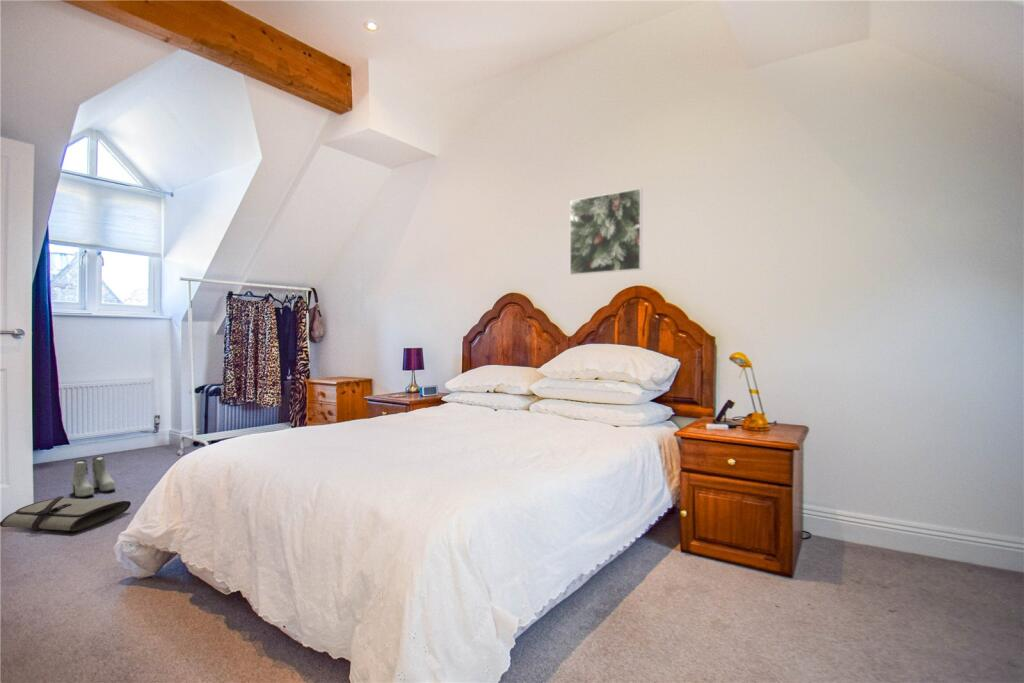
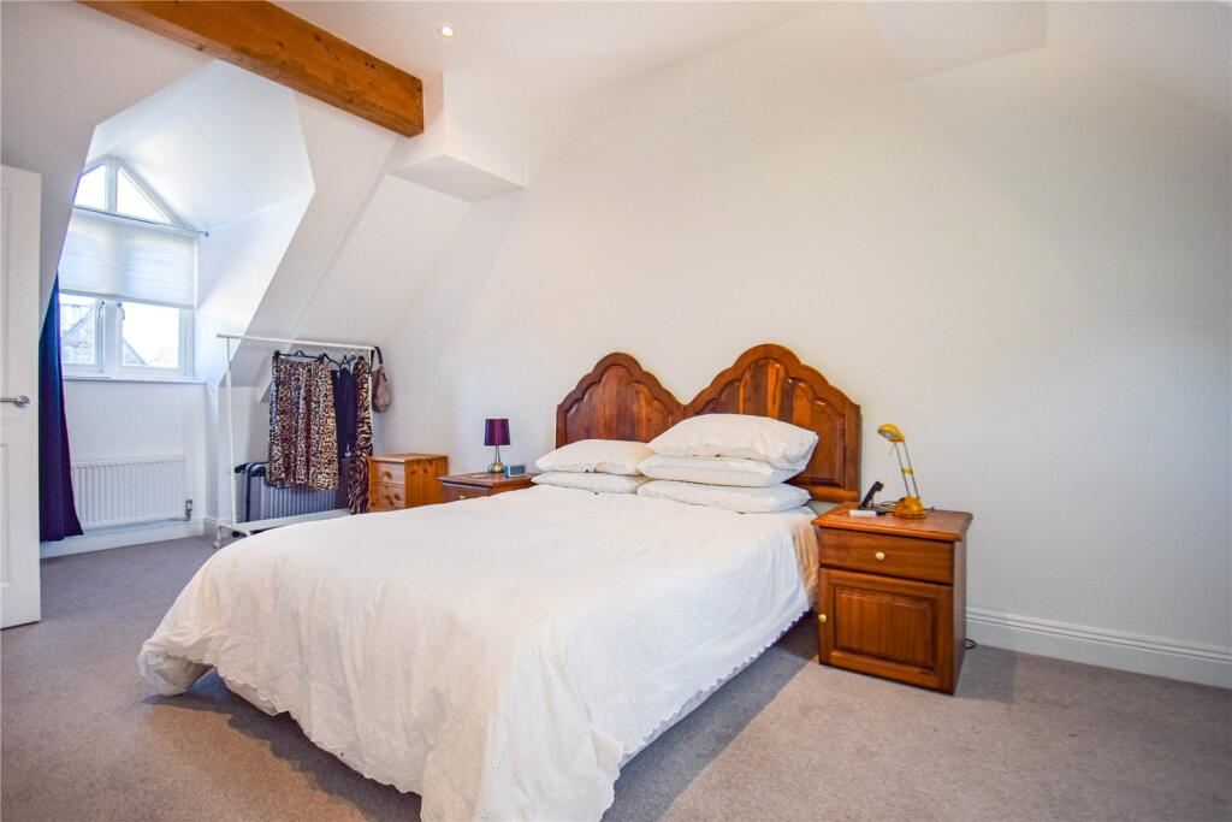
- boots (93, 475)
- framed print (604, 233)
- tool roll (68, 507)
